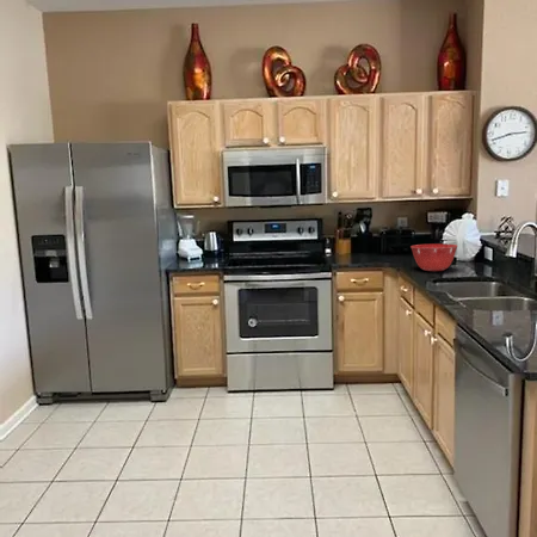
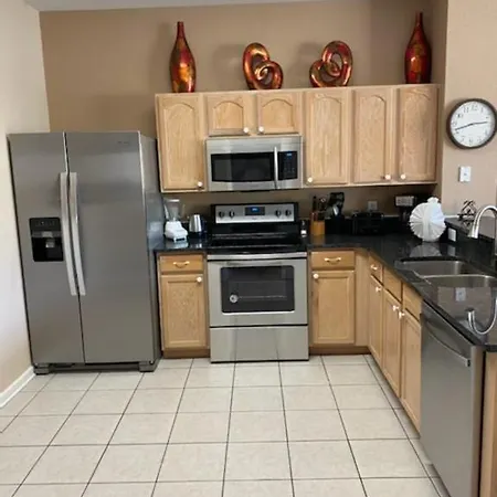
- mixing bowl (433, 257)
